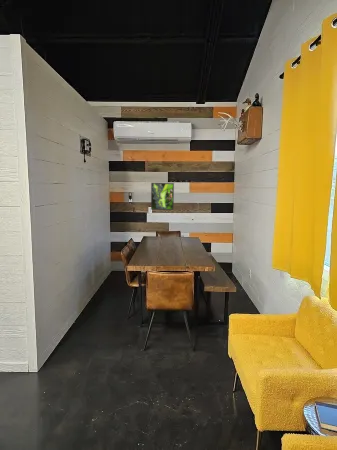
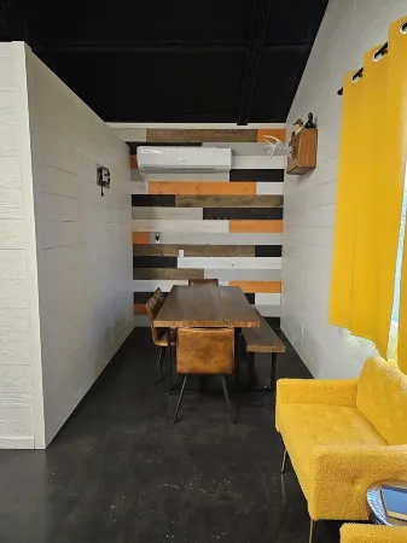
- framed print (162, 196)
